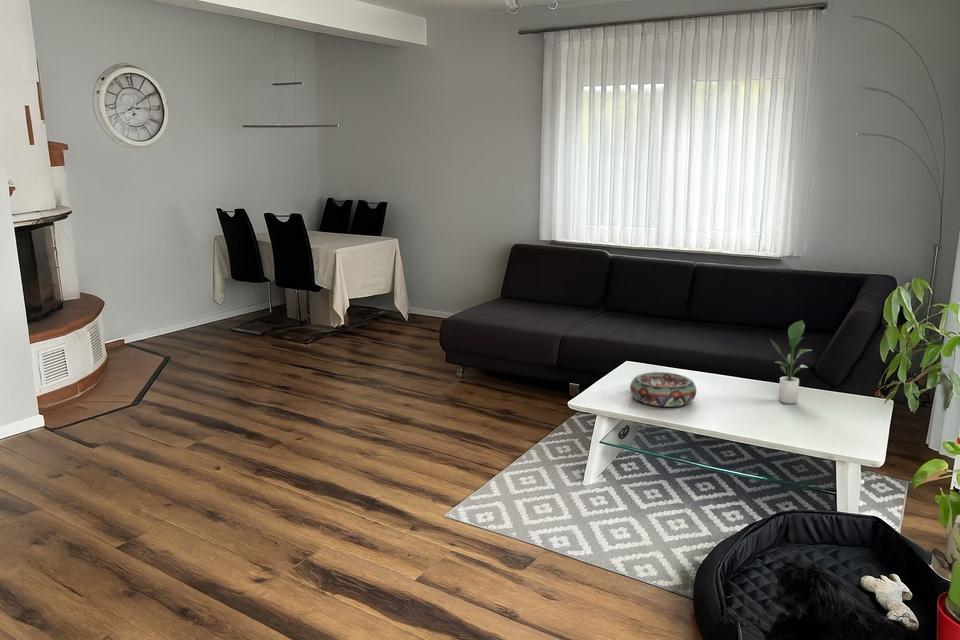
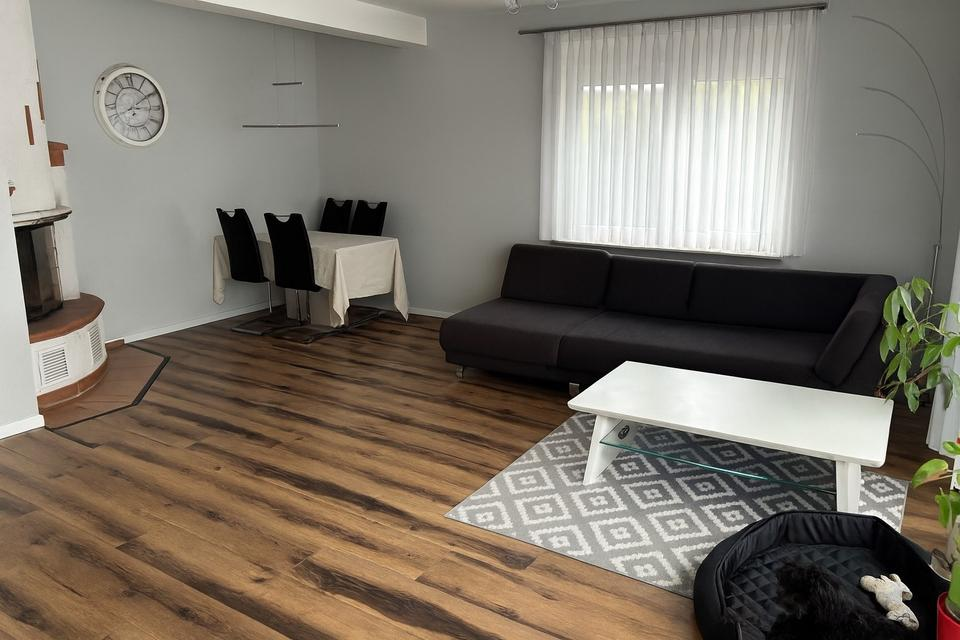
- decorative bowl (662, 389)
- potted plant (788, 362)
